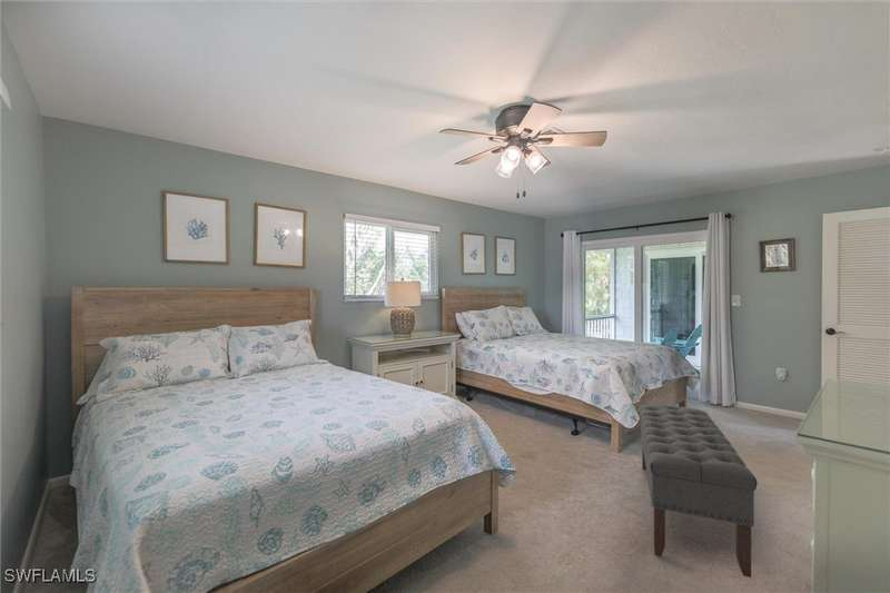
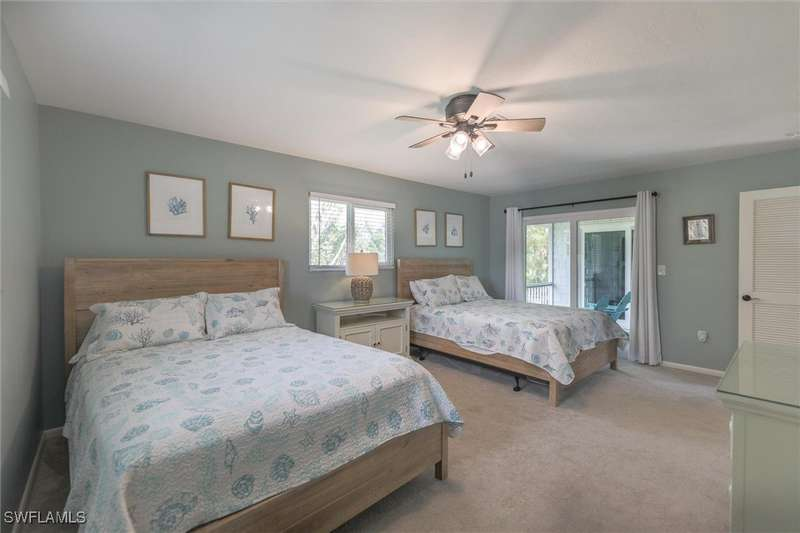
- bench (683, 468)
